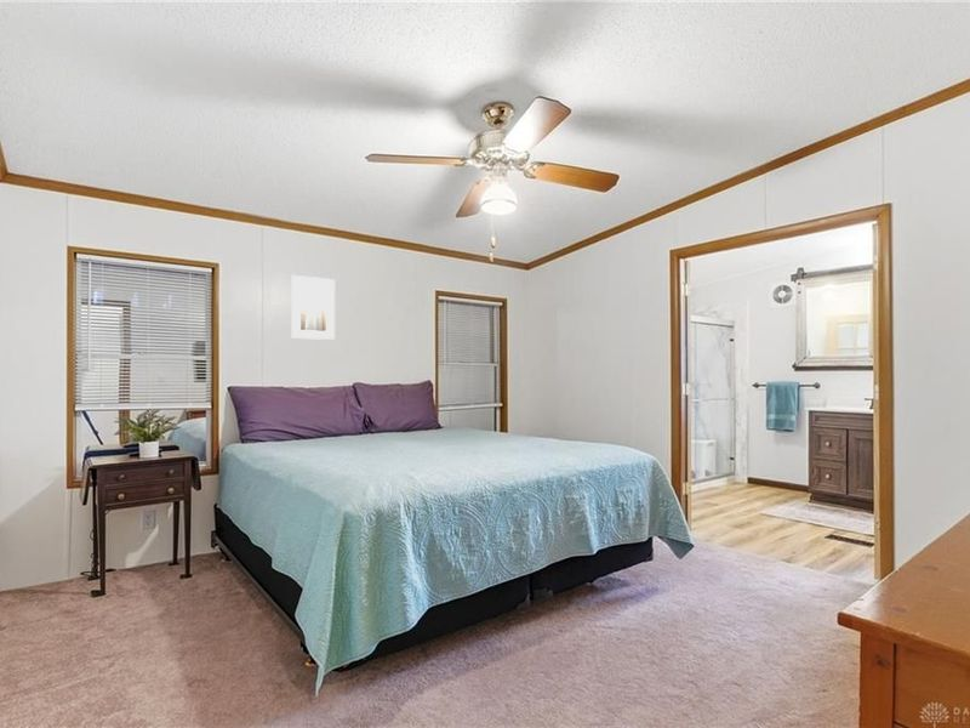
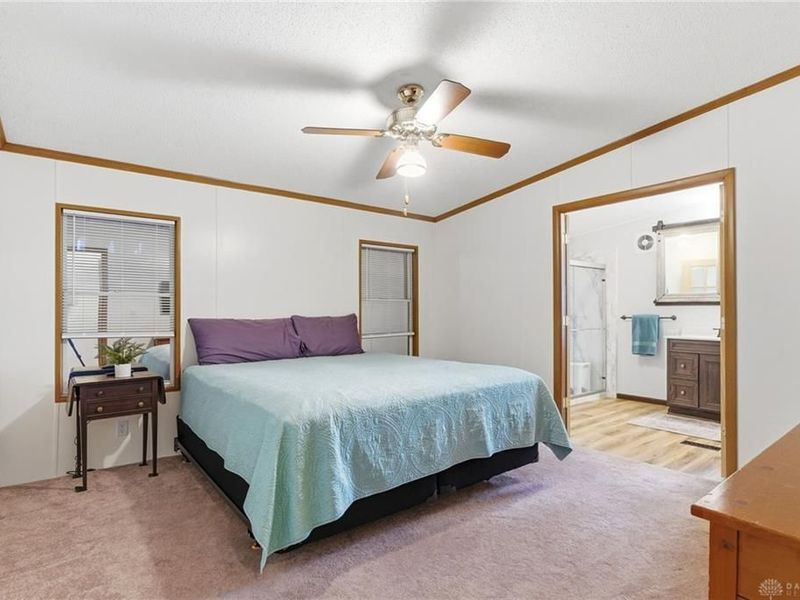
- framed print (313, 307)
